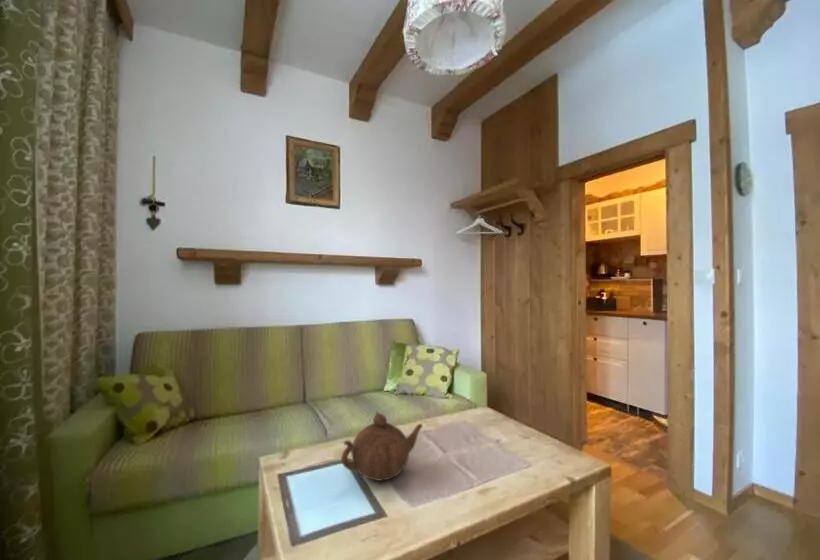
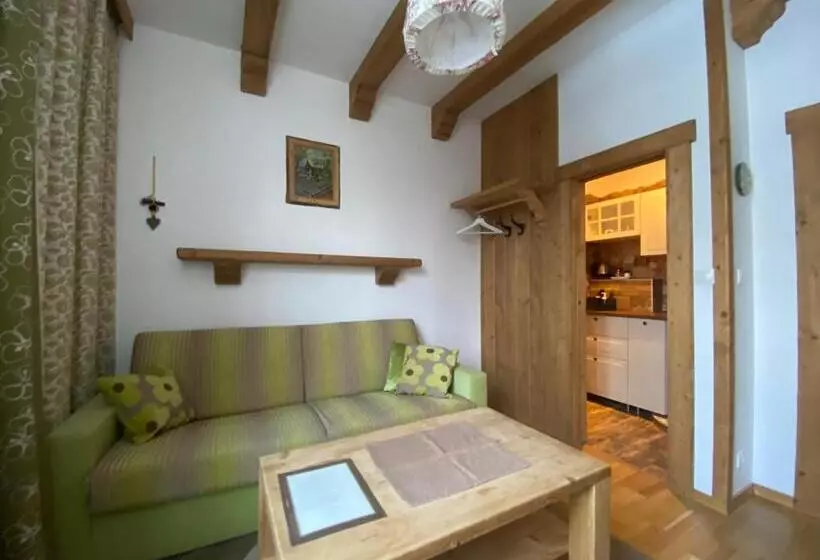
- teapot (384, 443)
